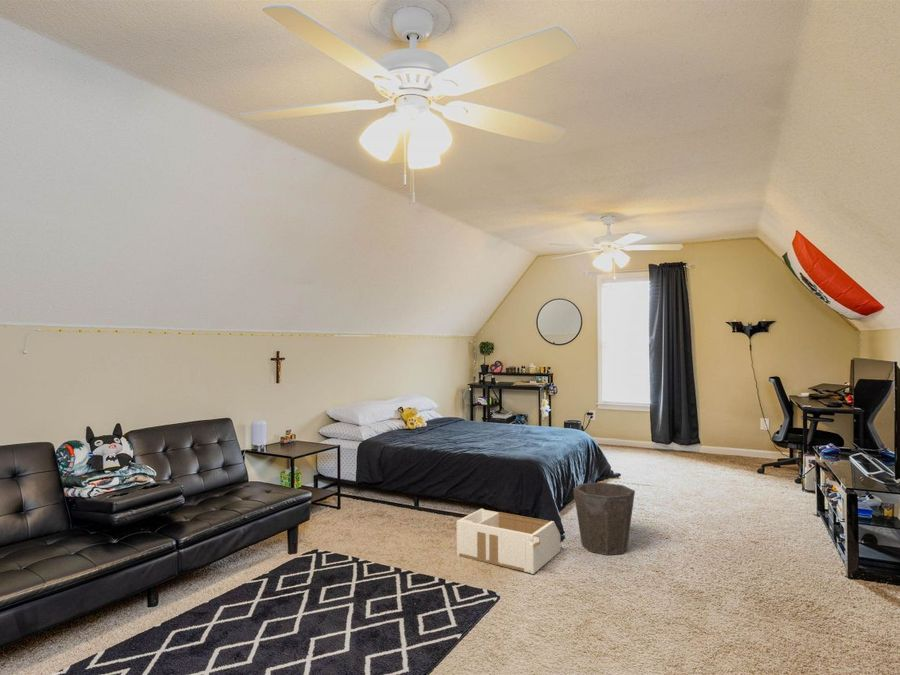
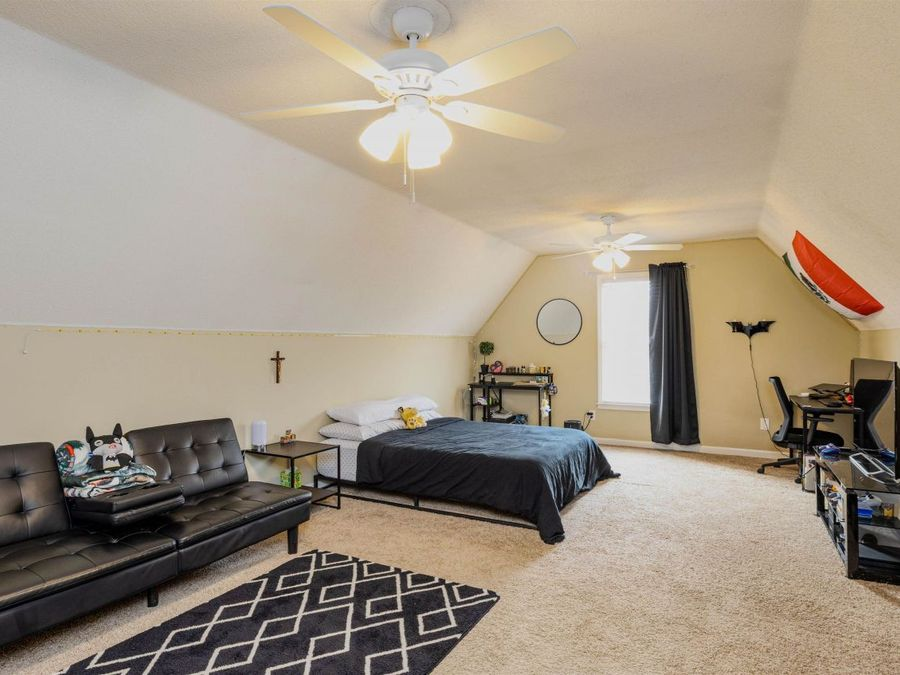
- storage bin (511, 536)
- waste bin (604, 518)
